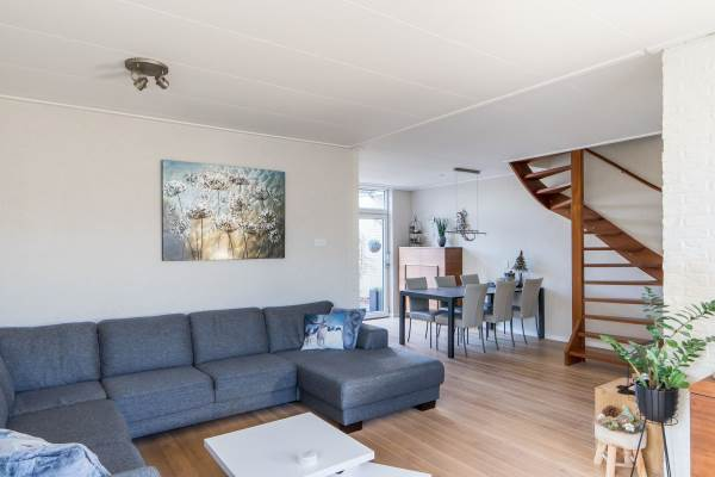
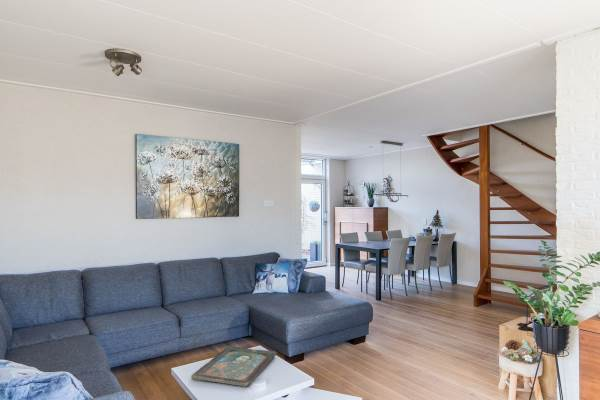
+ decorative tray (236, 364)
